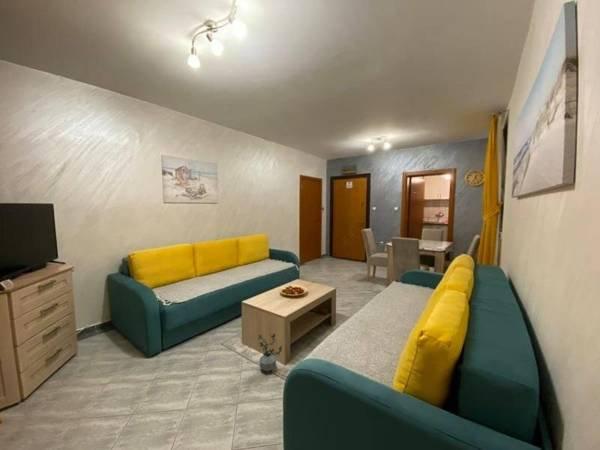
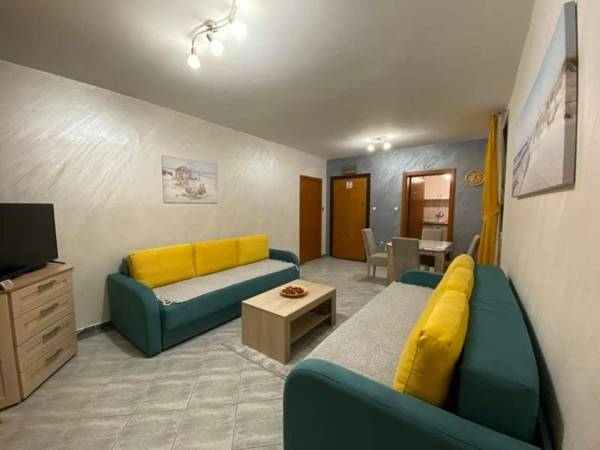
- potted plant (269, 351)
